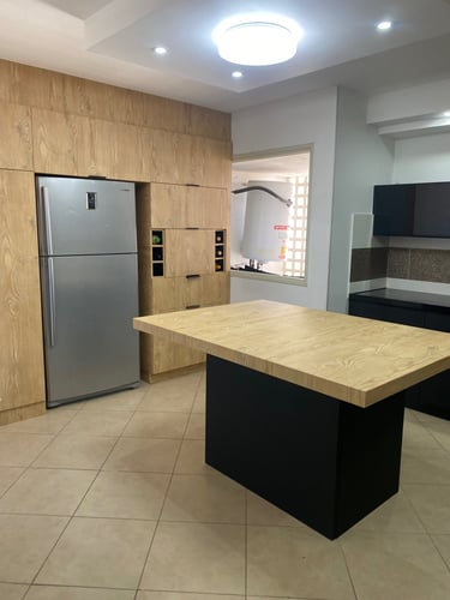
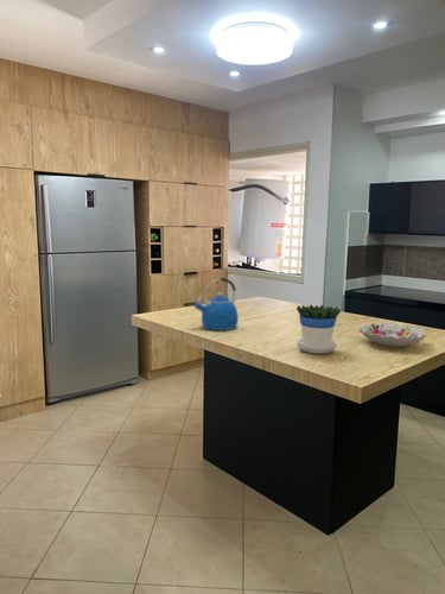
+ decorative bowl (390, 336)
+ flowerpot (317, 329)
+ kettle (215, 302)
